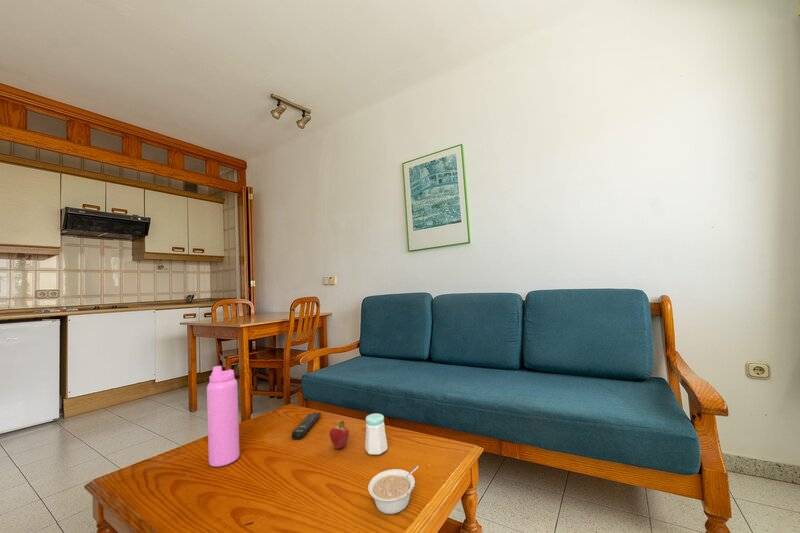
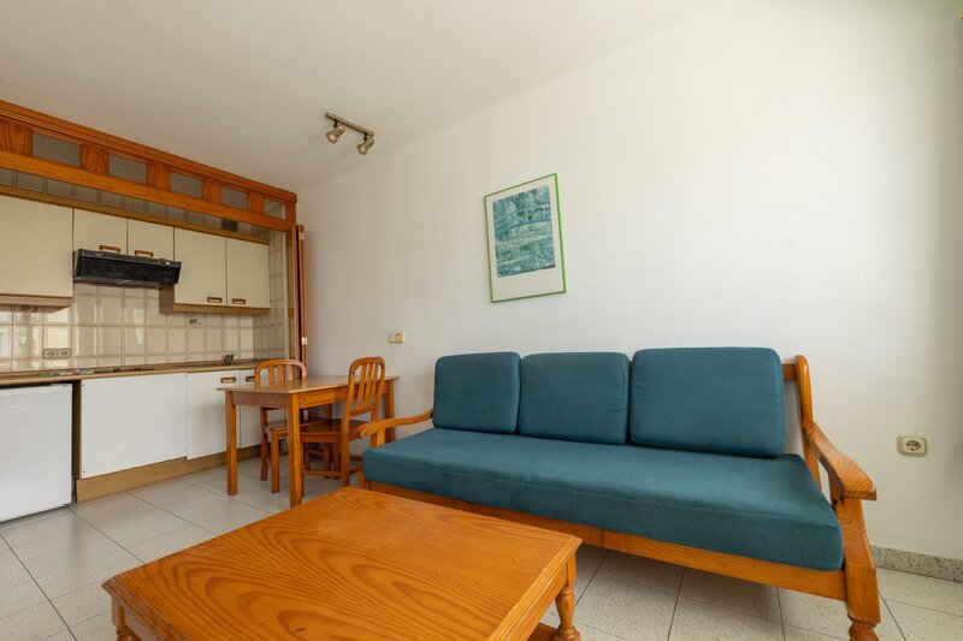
- salt shaker (375, 433)
- legume (392, 489)
- water bottle (223, 412)
- remote control (307, 424)
- fruit (339, 432)
